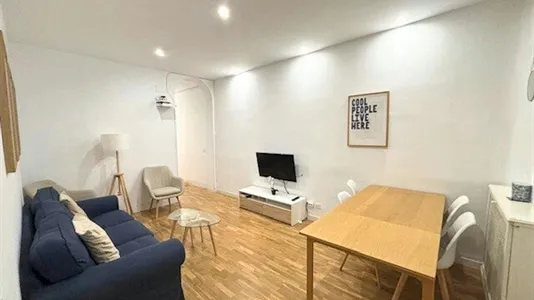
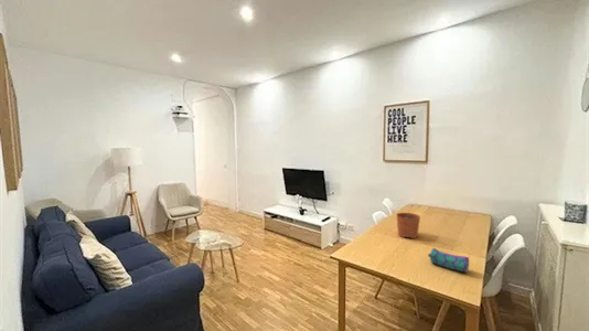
+ pencil case (448, 259)
+ plant pot (407, 220)
